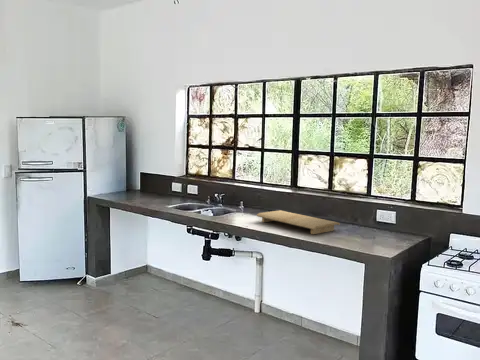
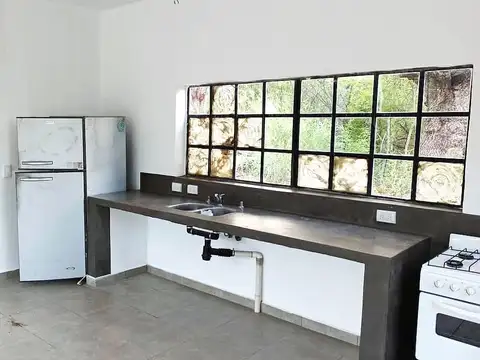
- cutting board (296, 221)
